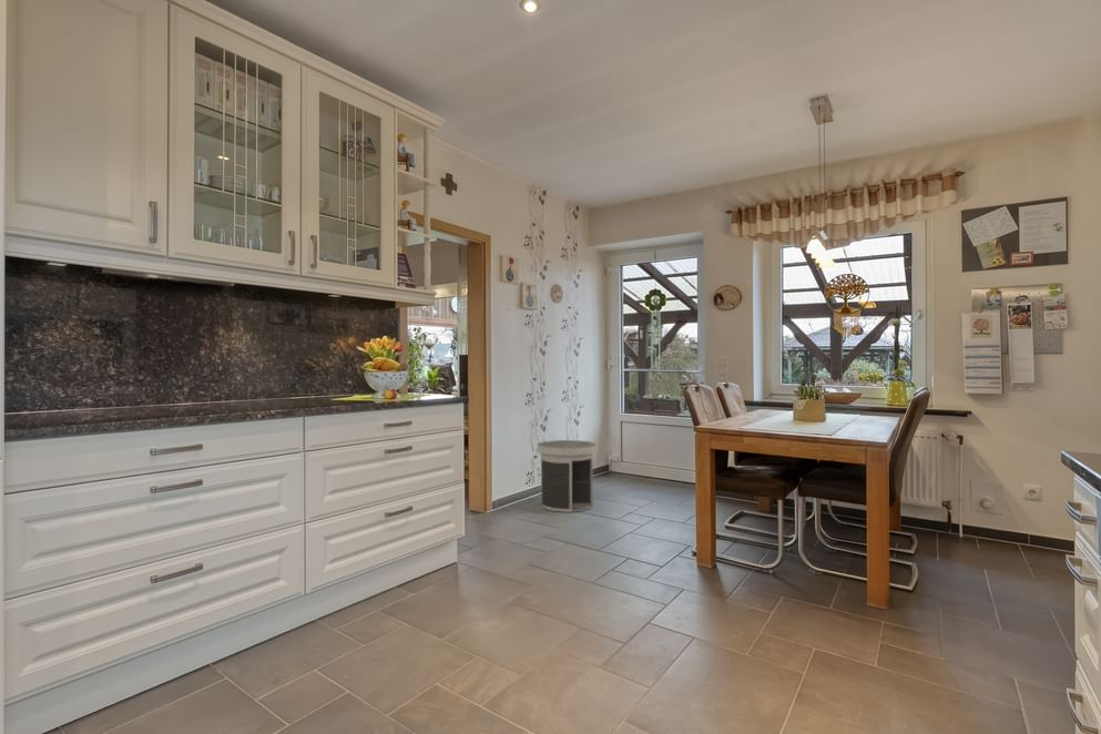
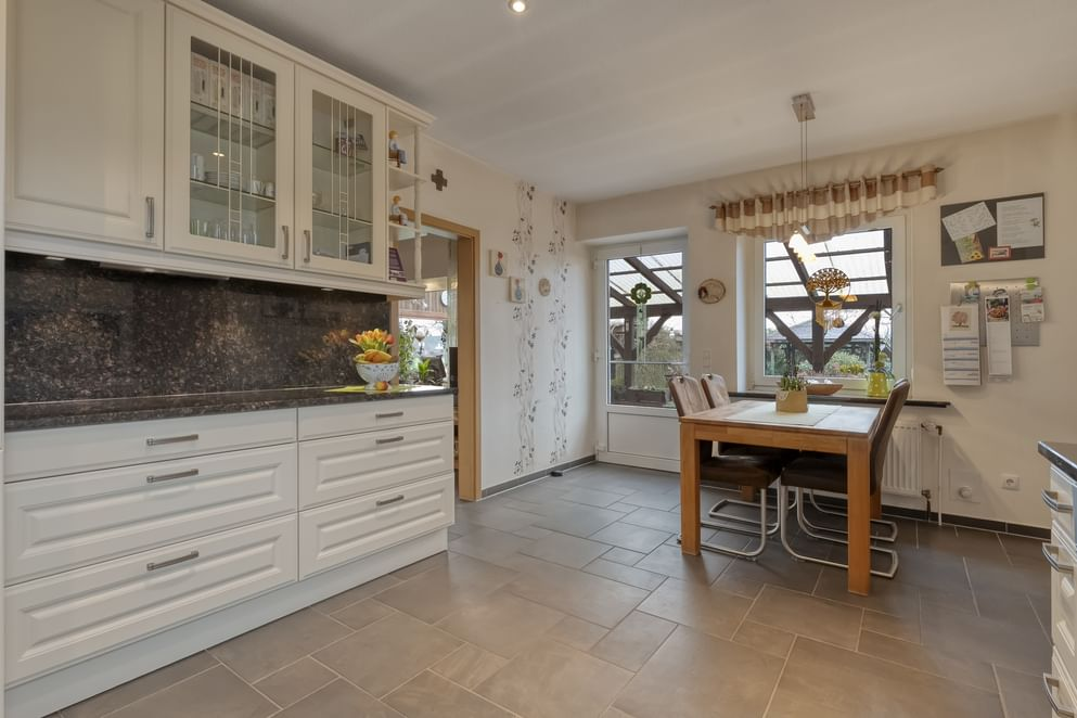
- revolving door (567, 475)
